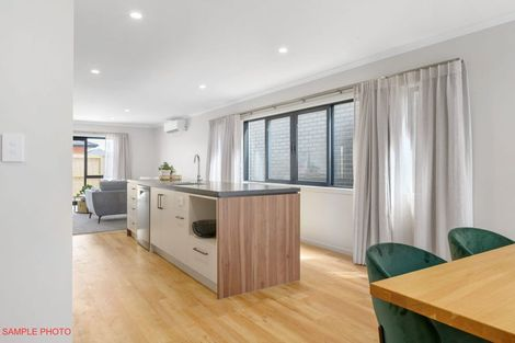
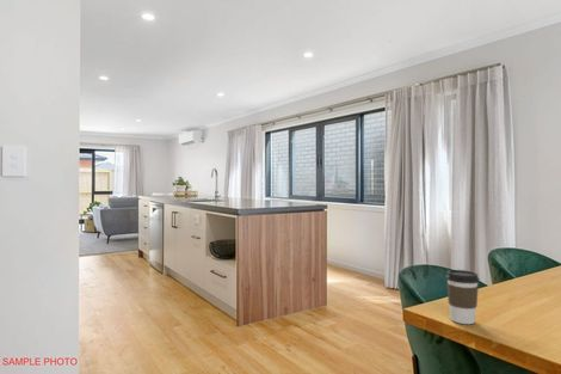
+ coffee cup (462, 296)
